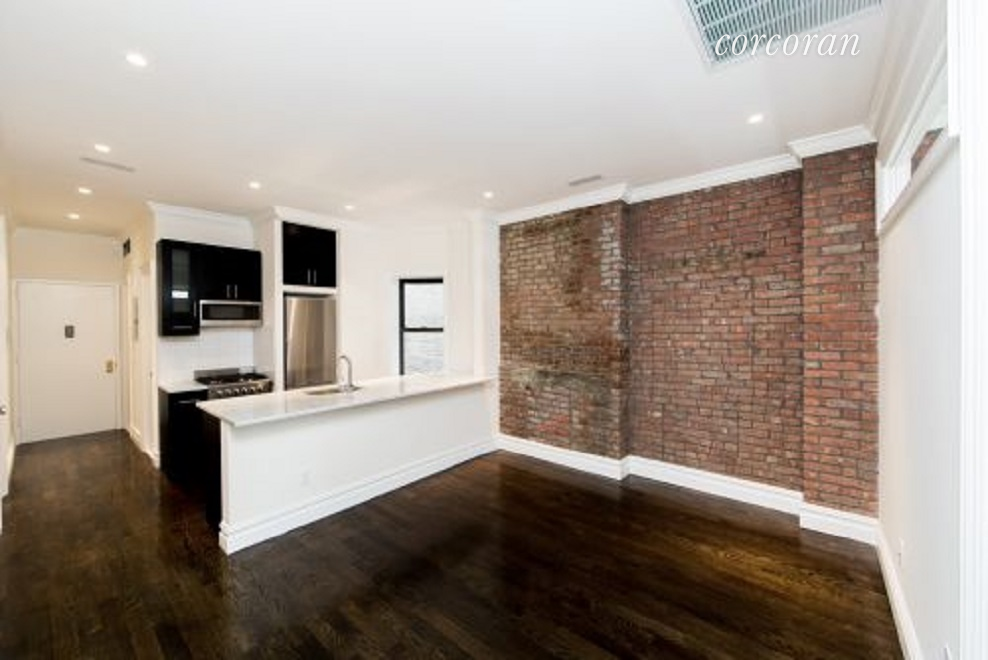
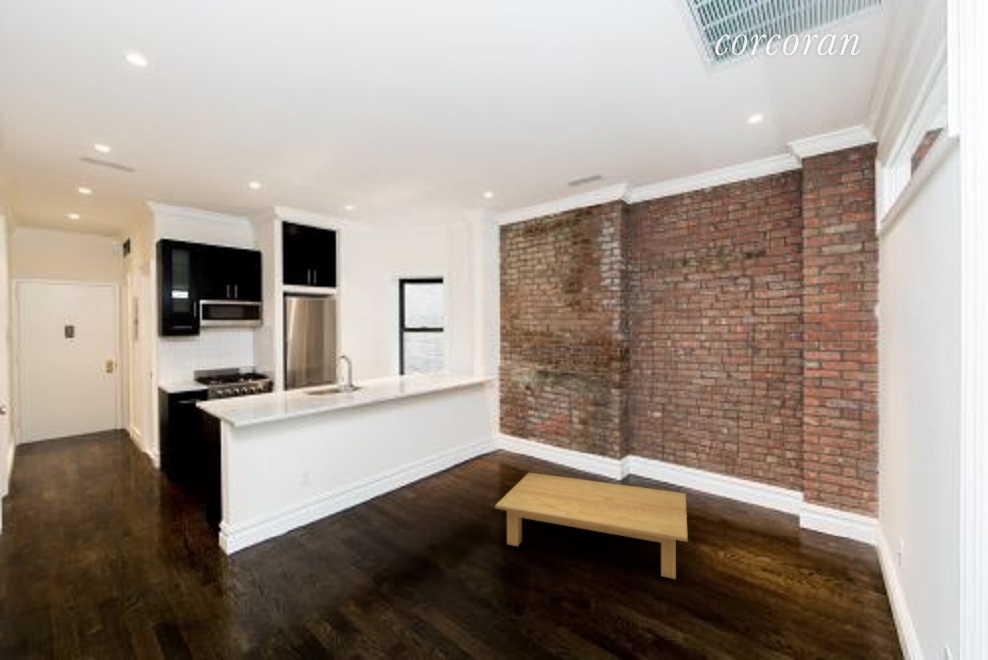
+ coffee table (593, 519)
